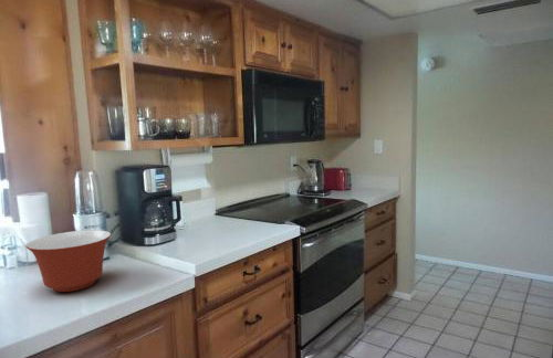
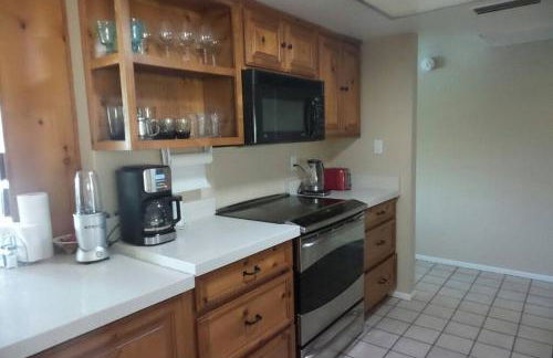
- mixing bowl (72, 261)
